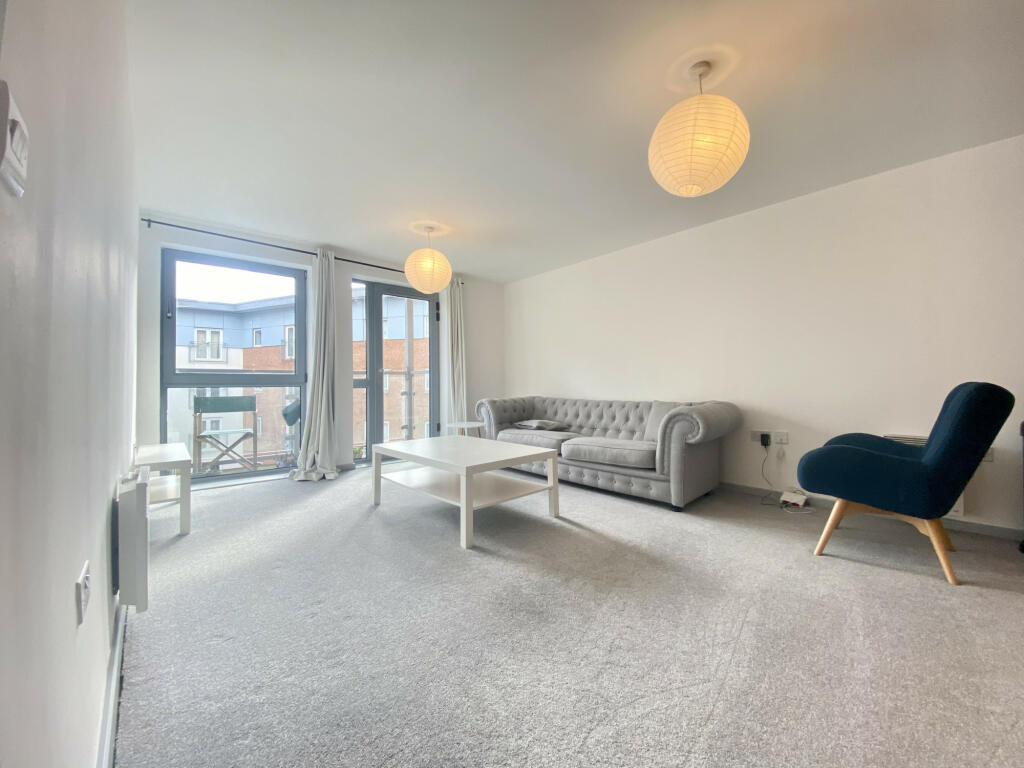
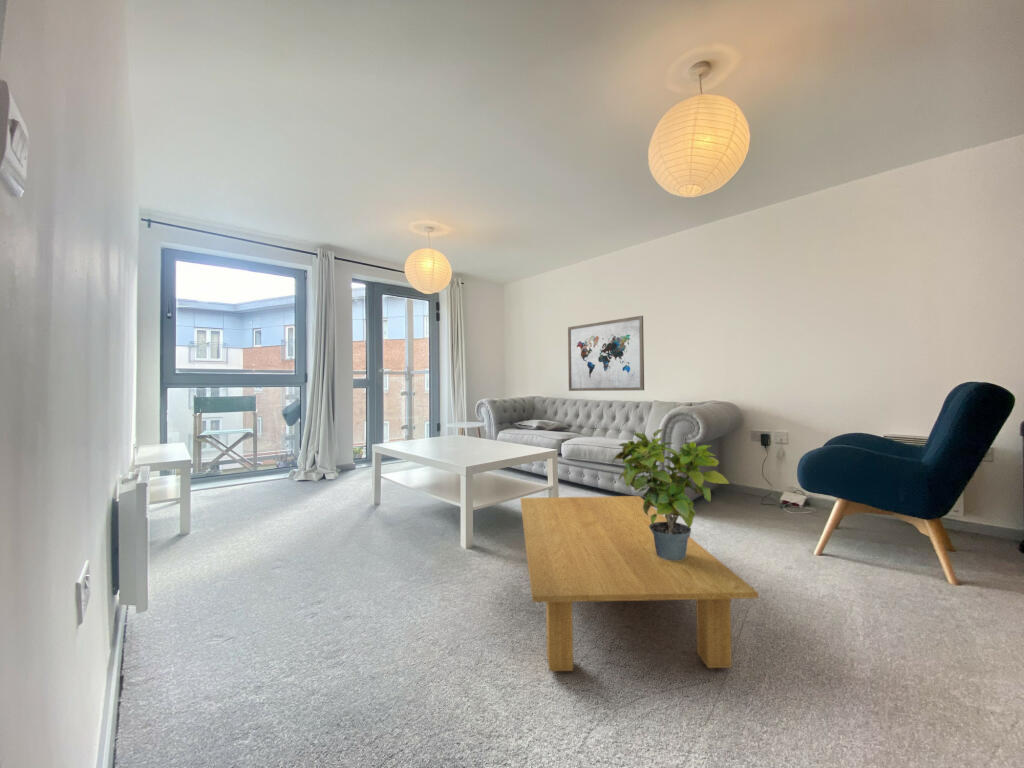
+ coffee table (603, 560)
+ wall art (603, 356)
+ potted plant (663, 491)
